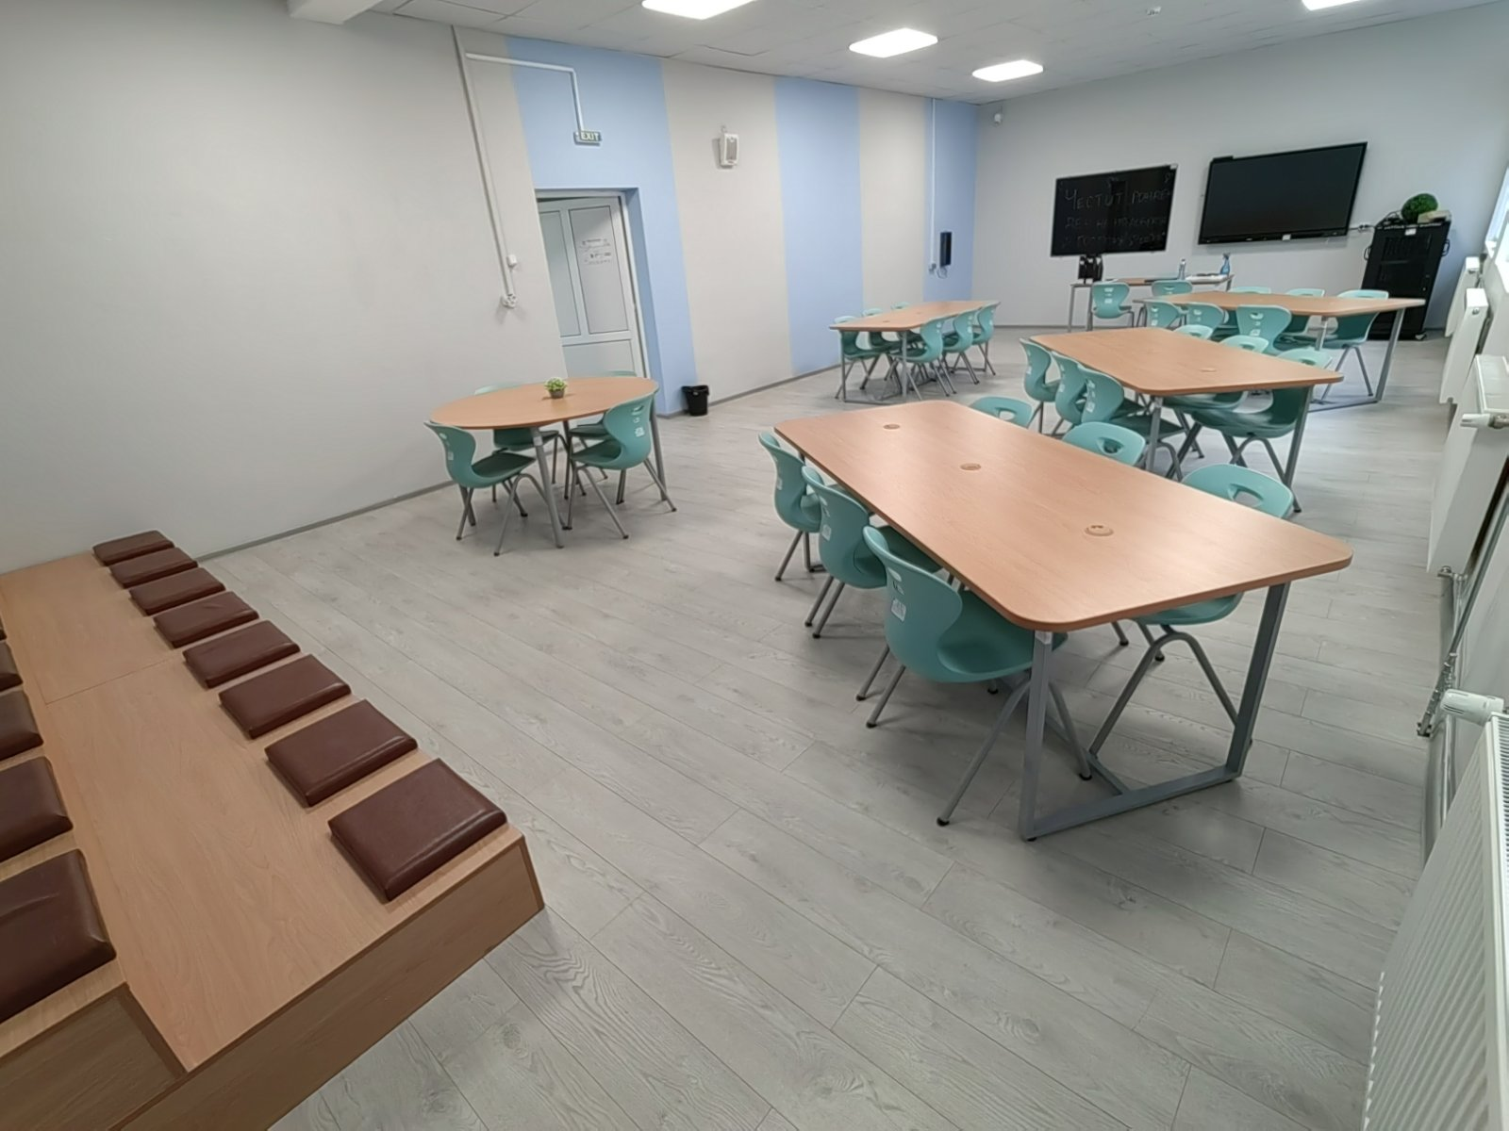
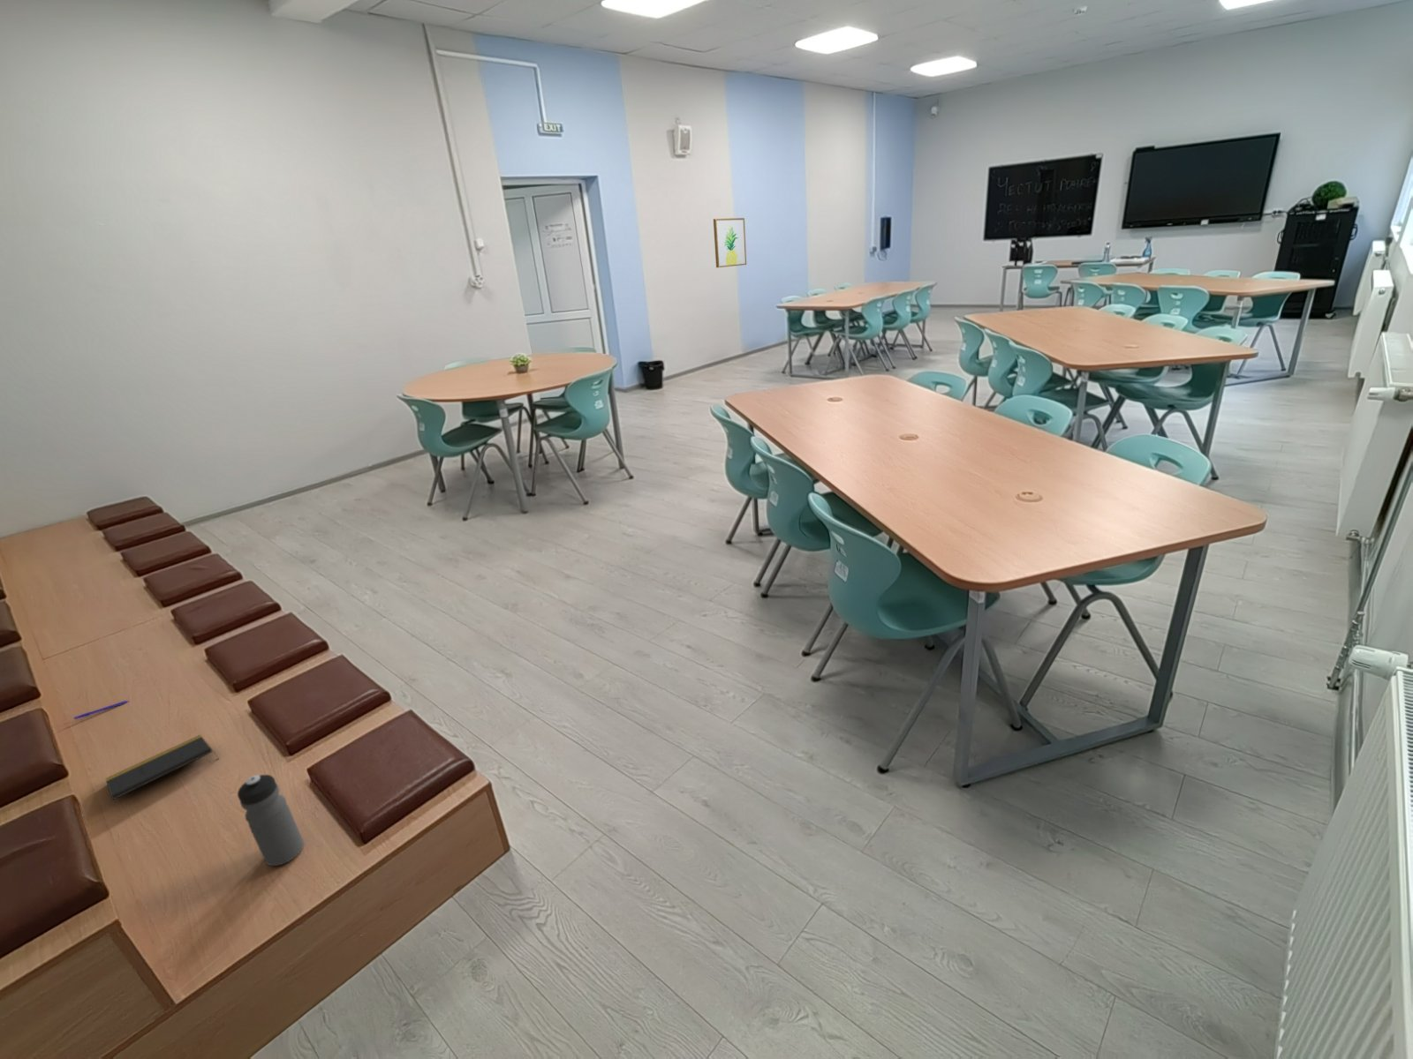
+ water bottle (269, 816)
+ wall art (730, 241)
+ notepad (159, 765)
+ pen (102, 709)
